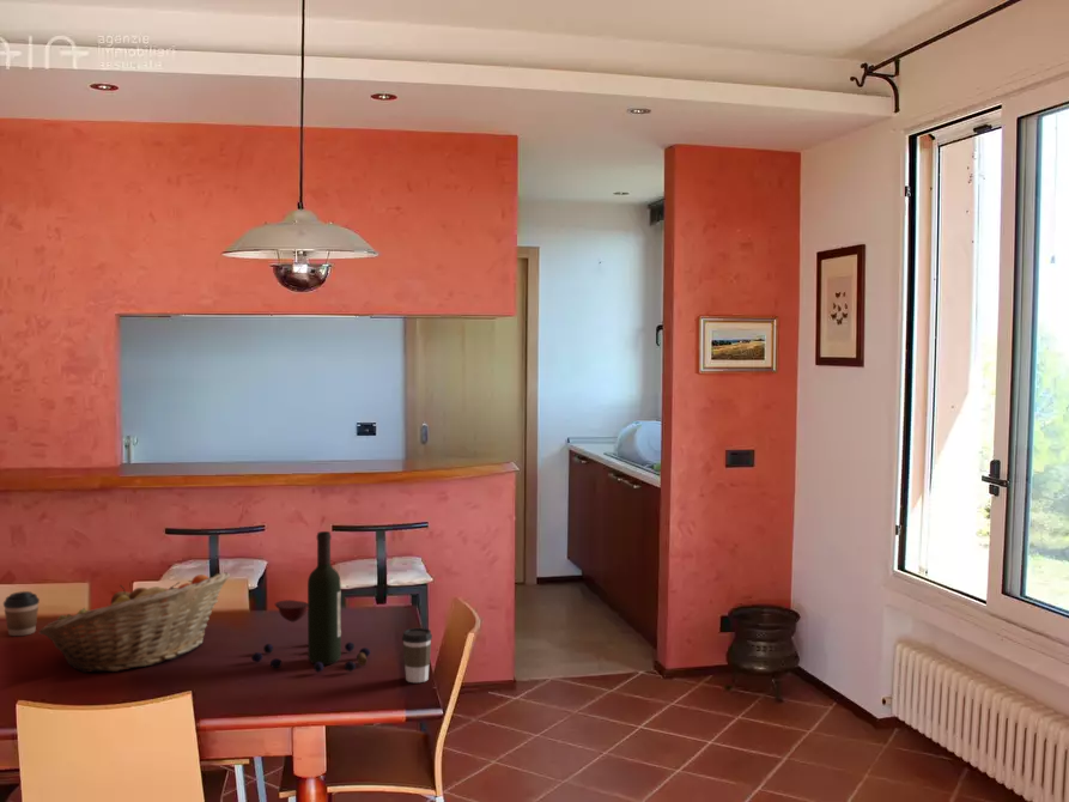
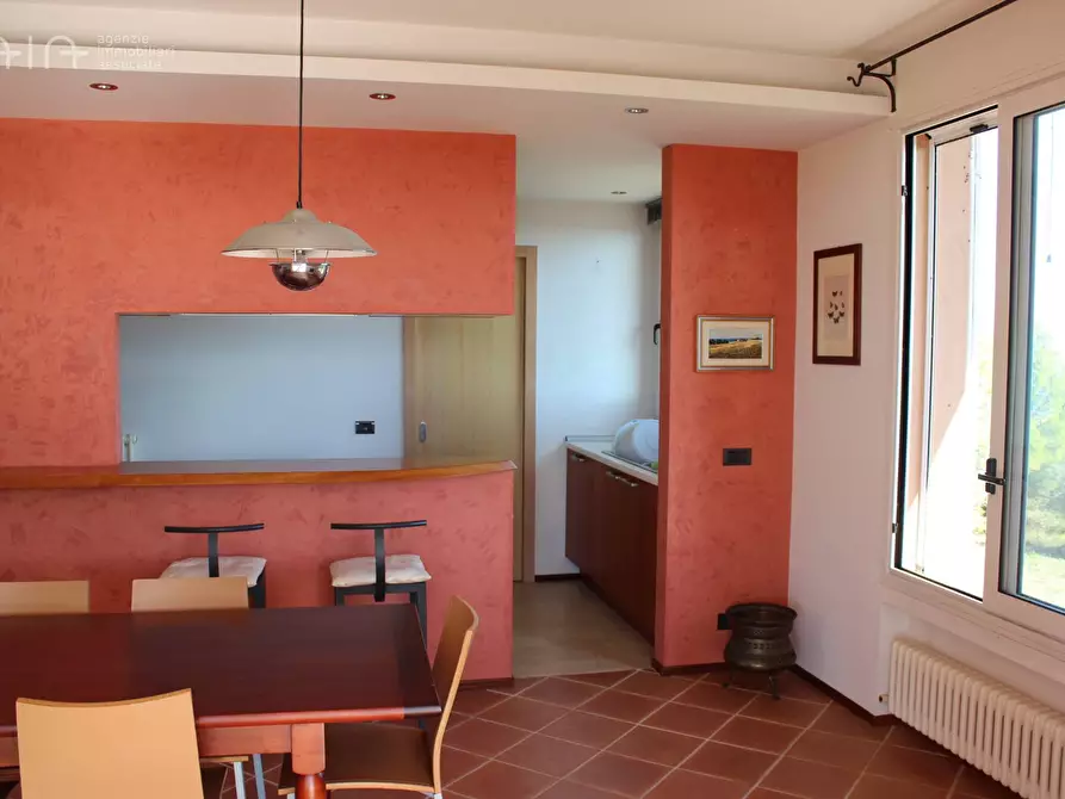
- wine bottle (310, 594)
- coffee cup (22, 612)
- fruit basket (140, 615)
- coffee cup (417, 655)
